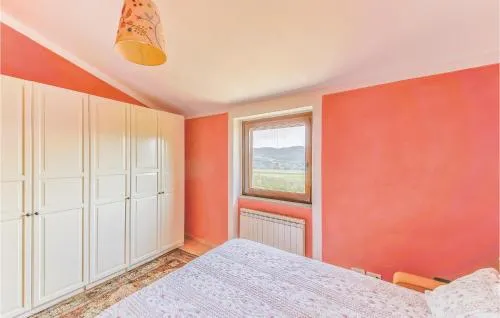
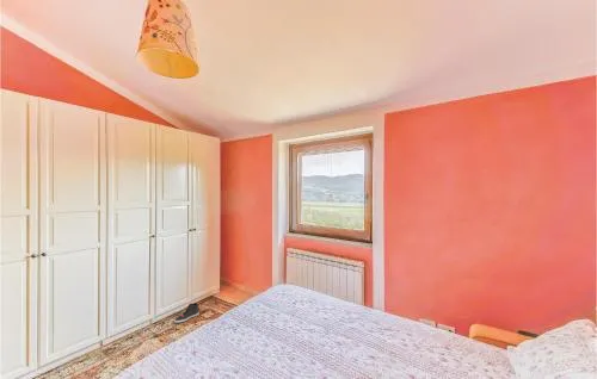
+ sneaker (186, 311)
